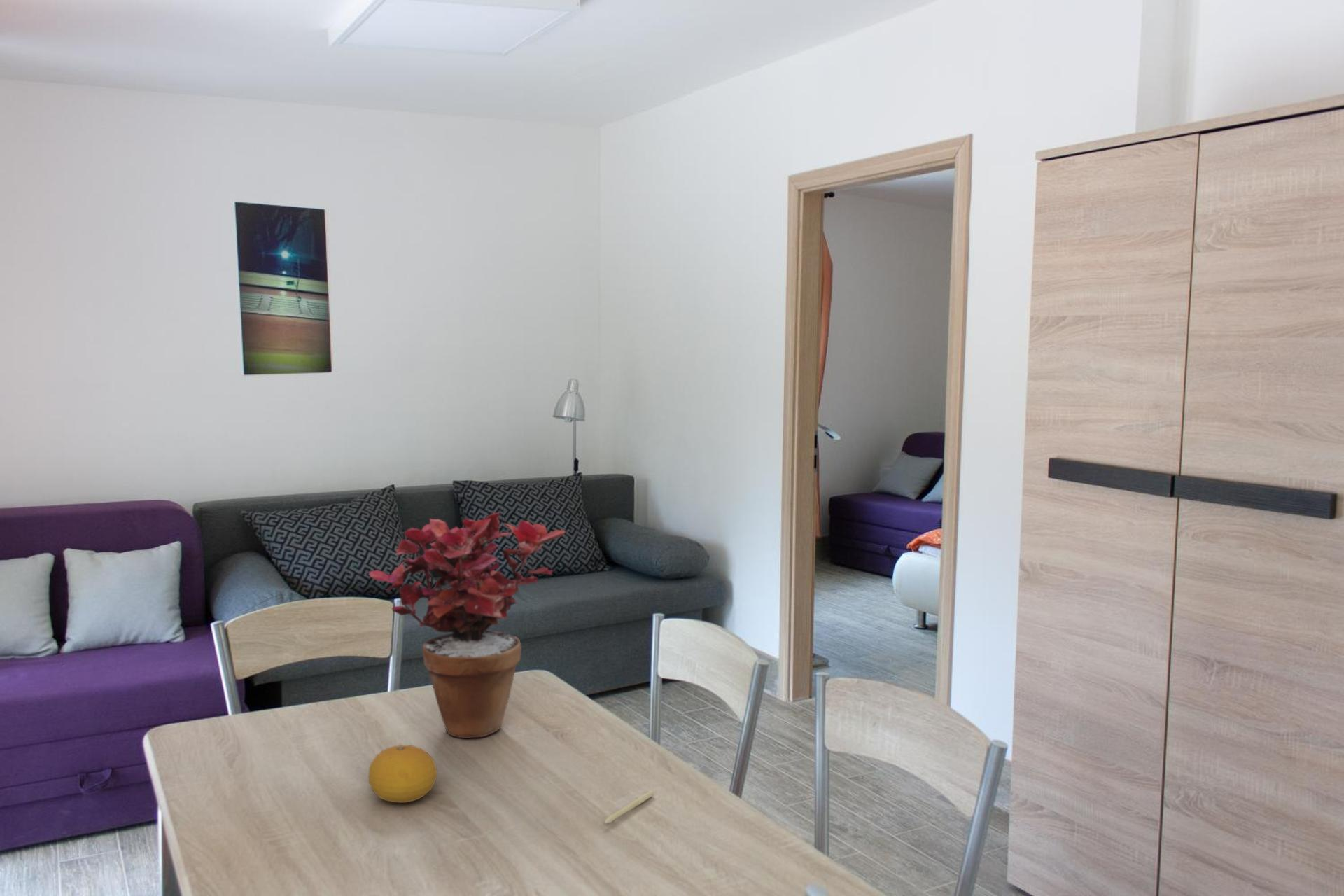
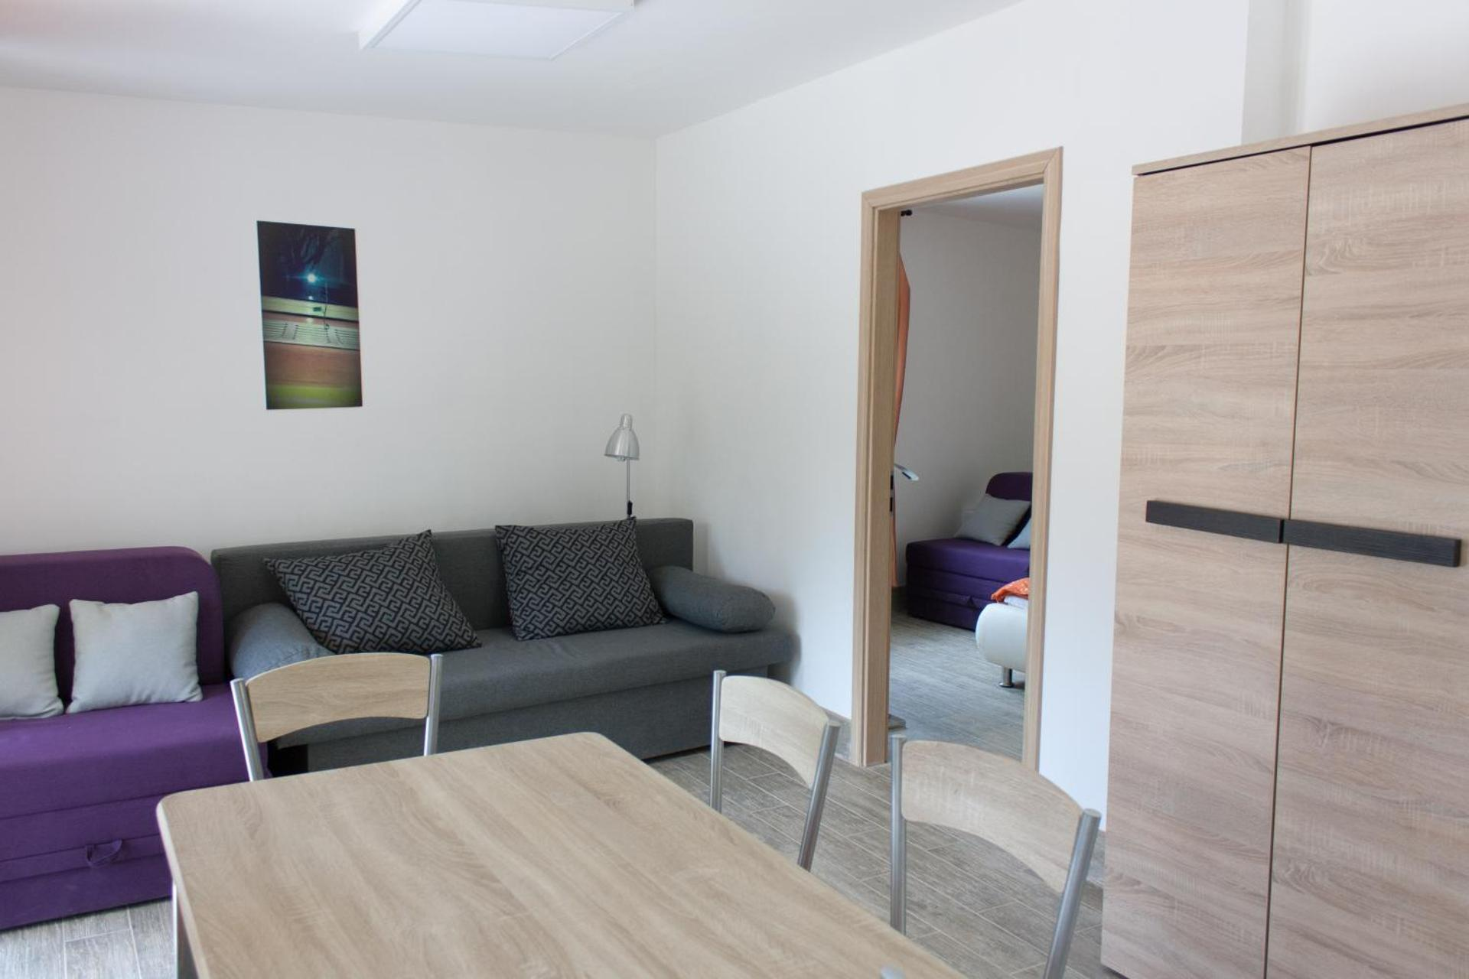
- fruit (402, 773)
- potted plant (465, 620)
- pencil (629, 807)
